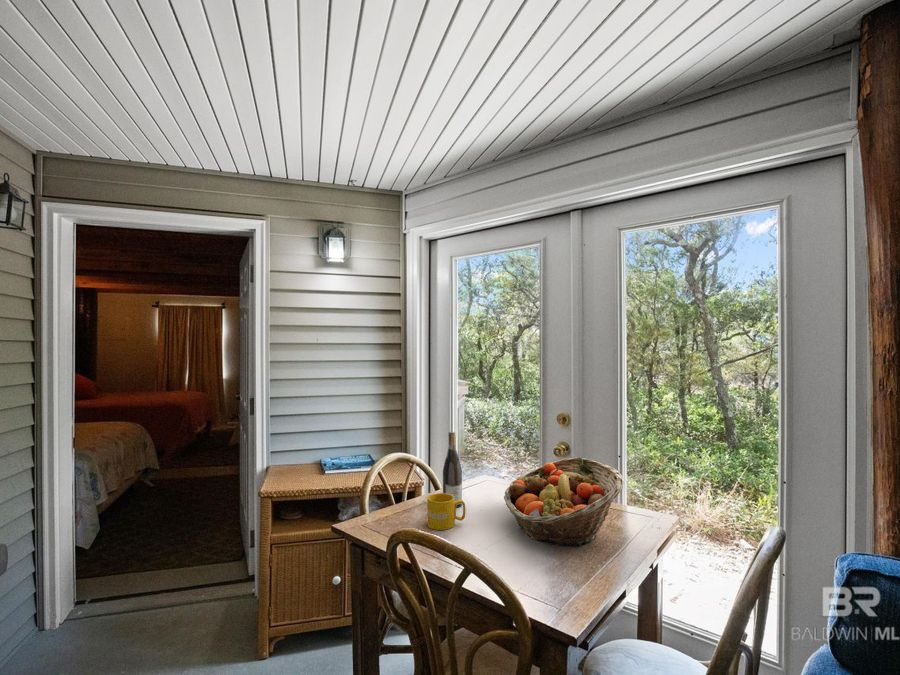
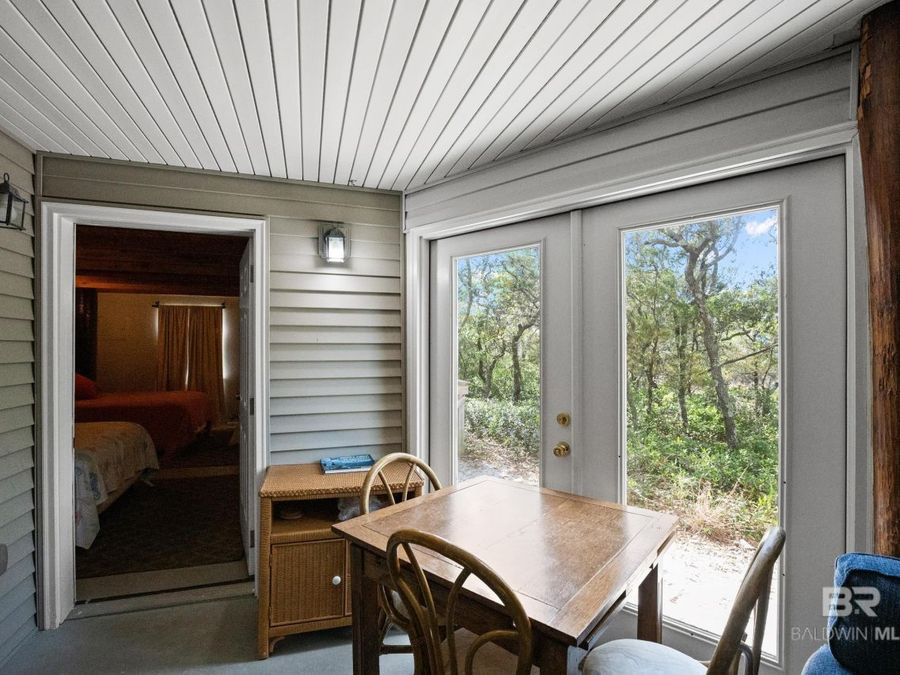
- wine bottle (452, 468)
- fruit basket (561, 496)
- mug (446, 510)
